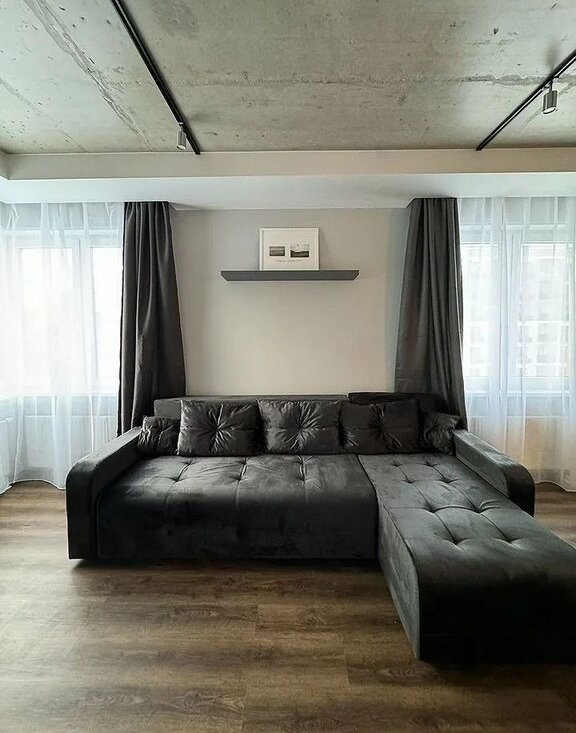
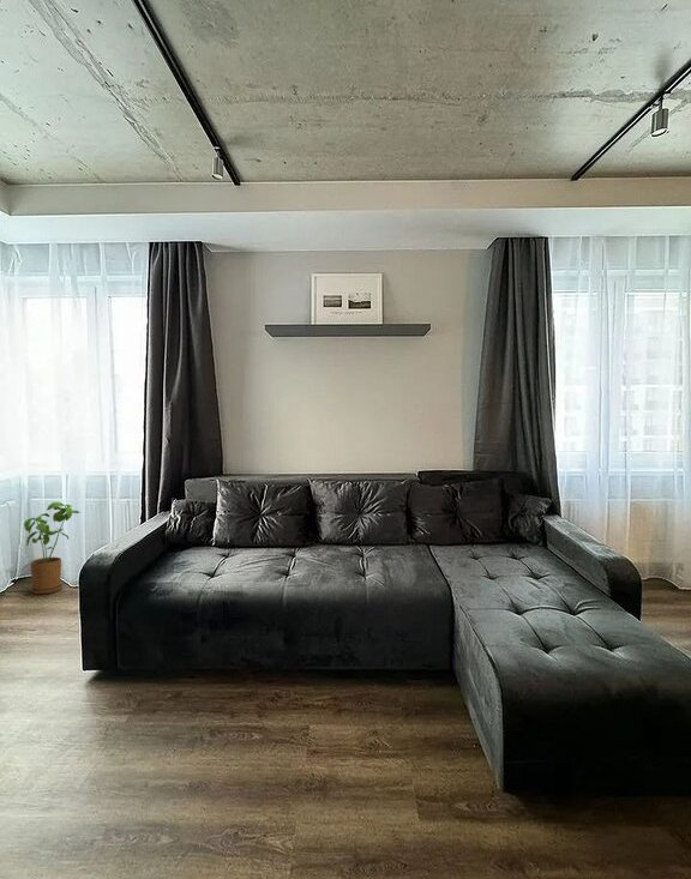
+ house plant (47, 548)
